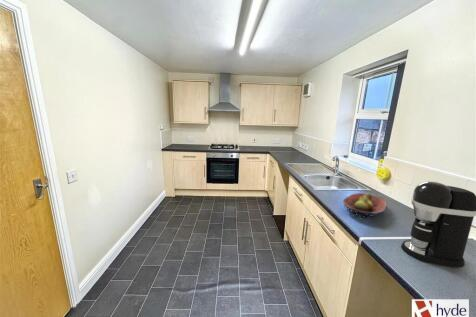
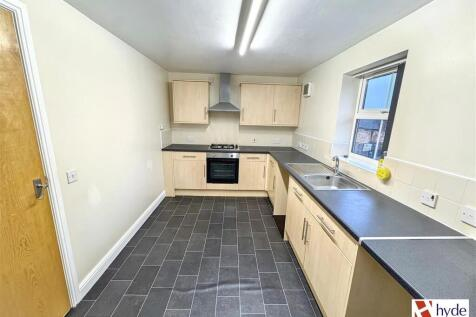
- coffee maker (438, 220)
- fruit bowl (364, 202)
